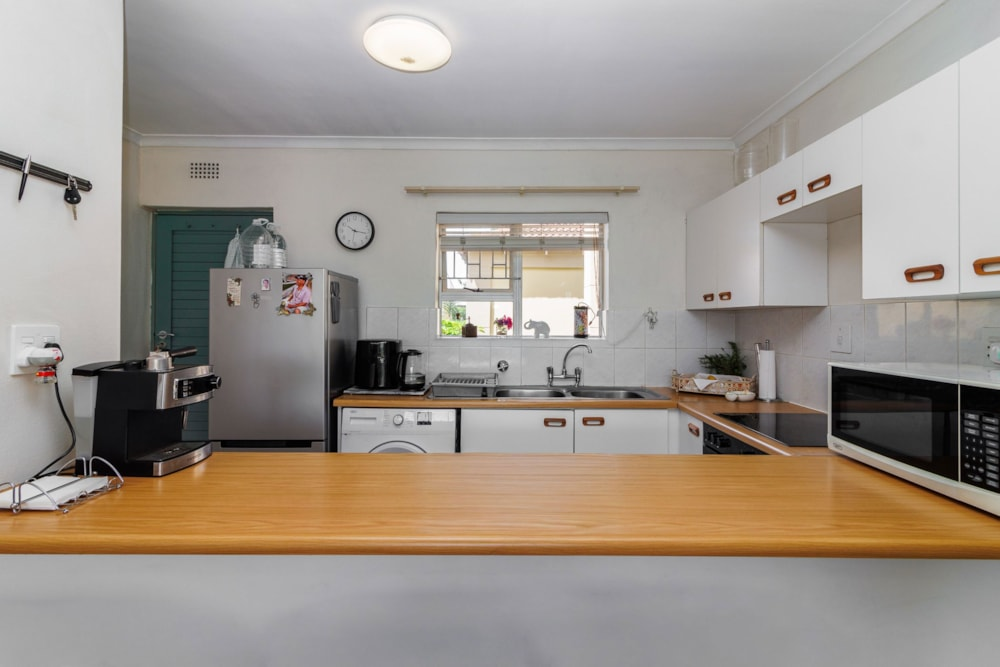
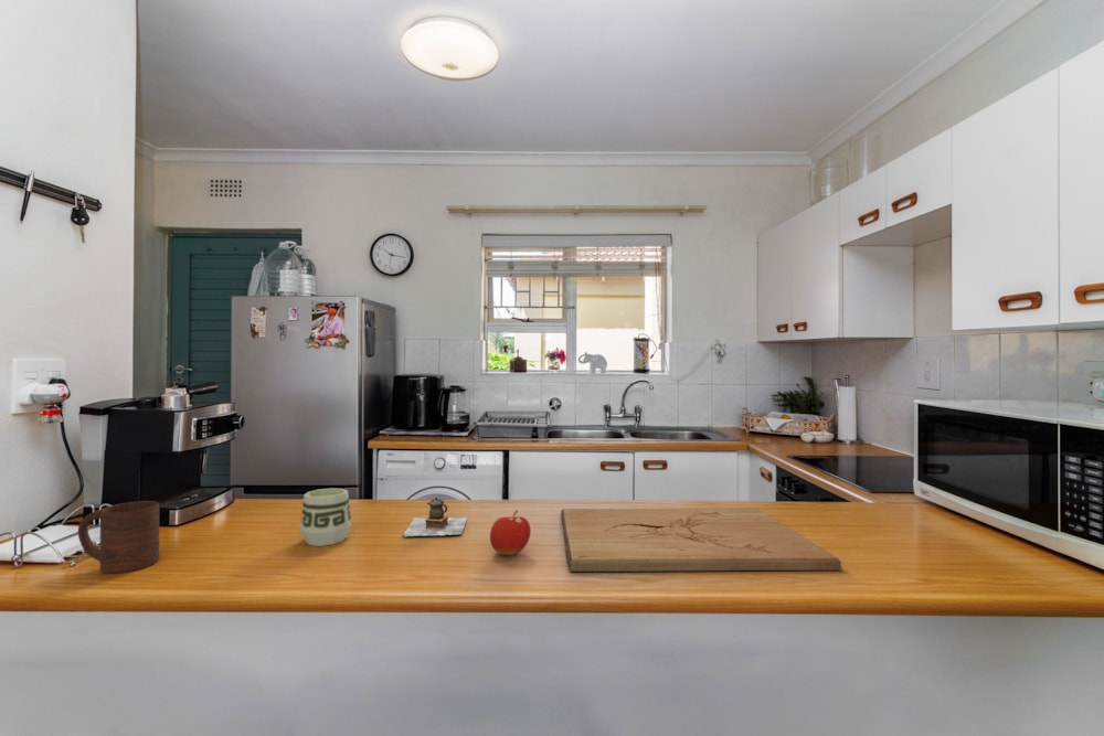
+ cup (326, 516)
+ fruit (509, 533)
+ cup (120, 537)
+ teapot (436, 511)
+ cutting board (679, 534)
